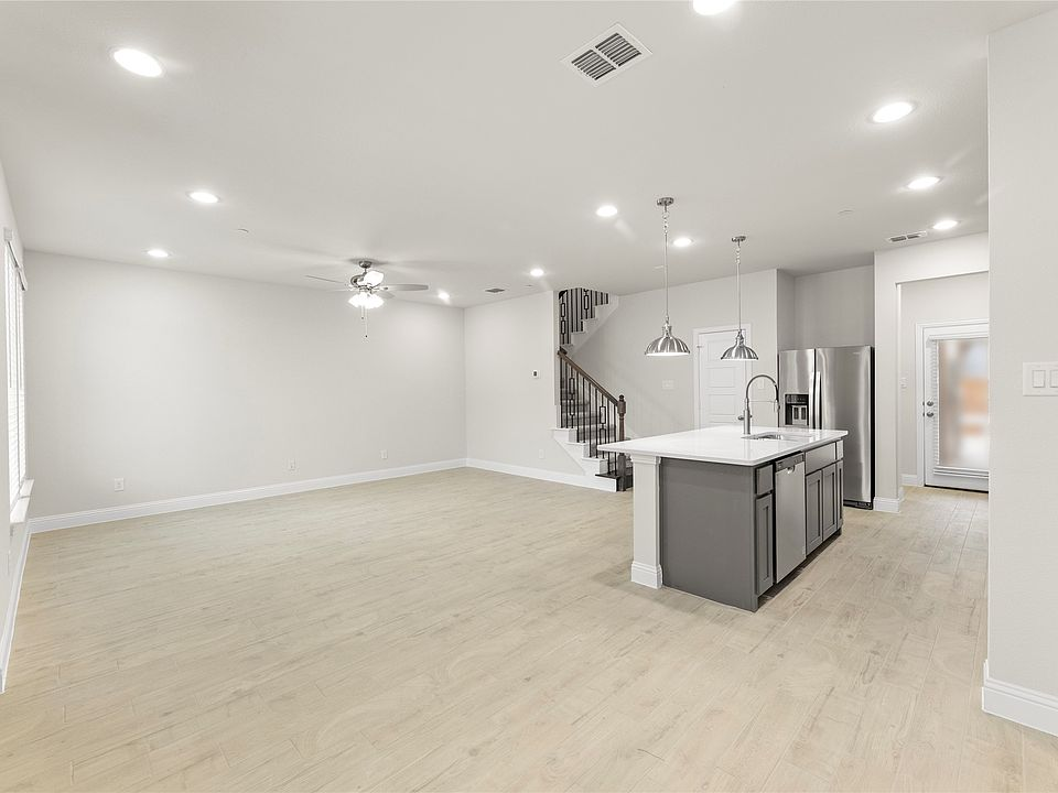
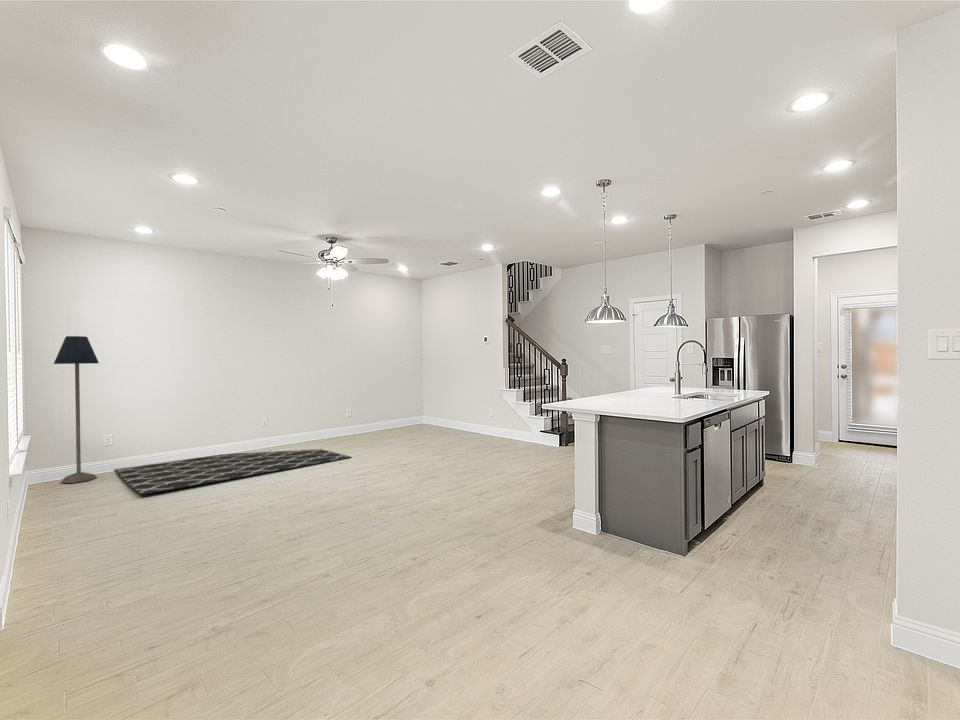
+ rug (237, 463)
+ floor lamp (77, 407)
